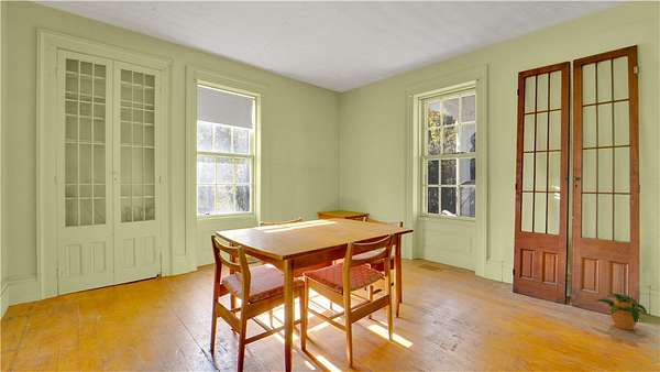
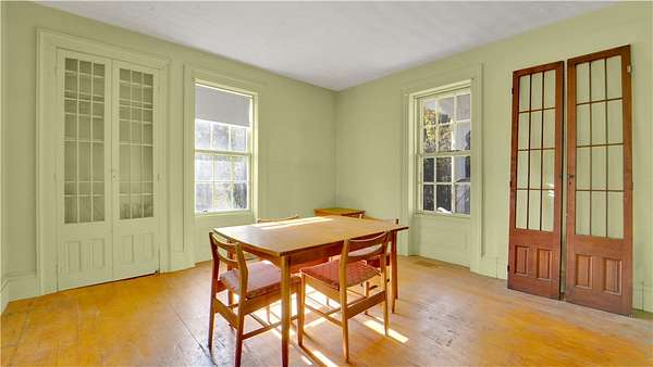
- potted plant (619, 308)
